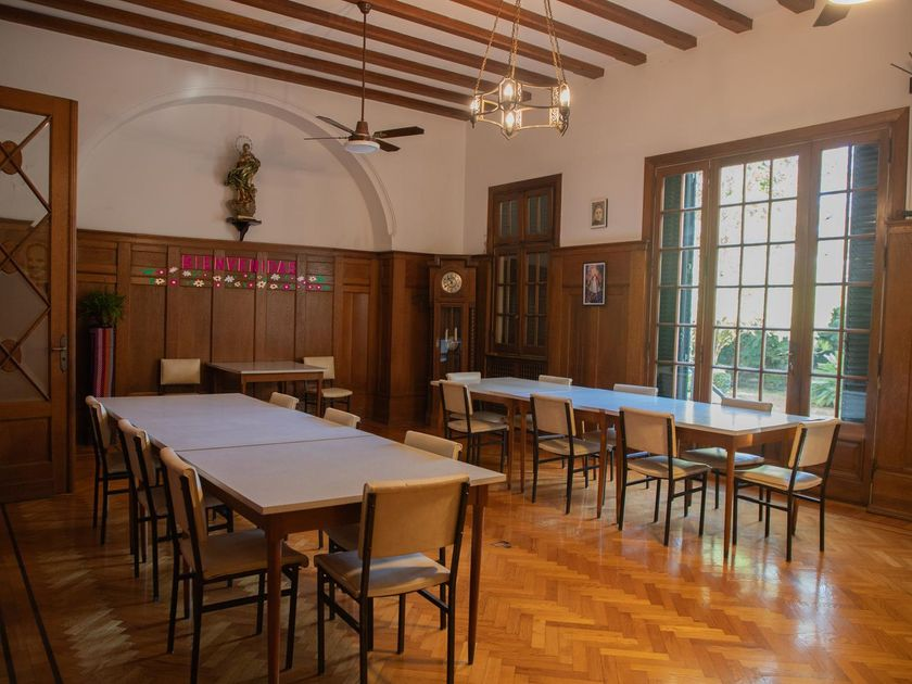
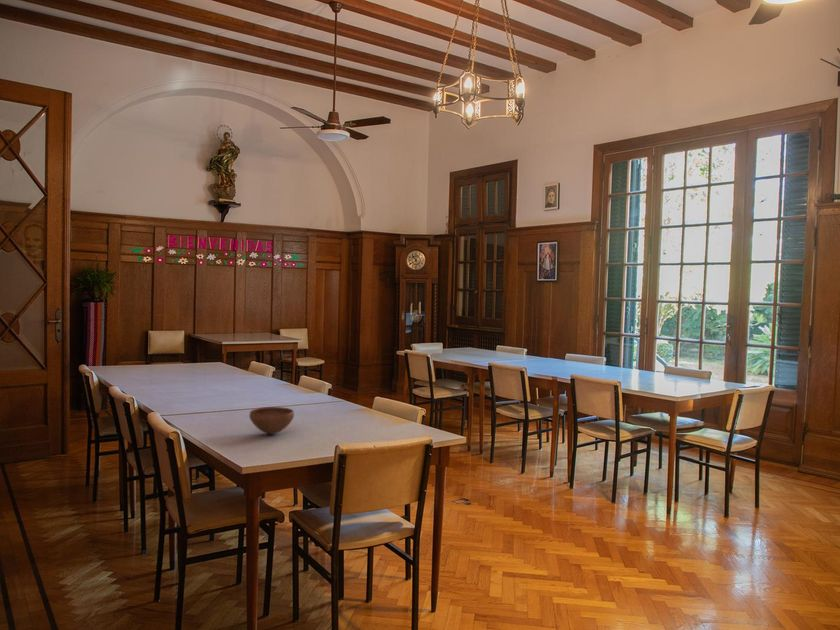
+ bowl (271, 422)
